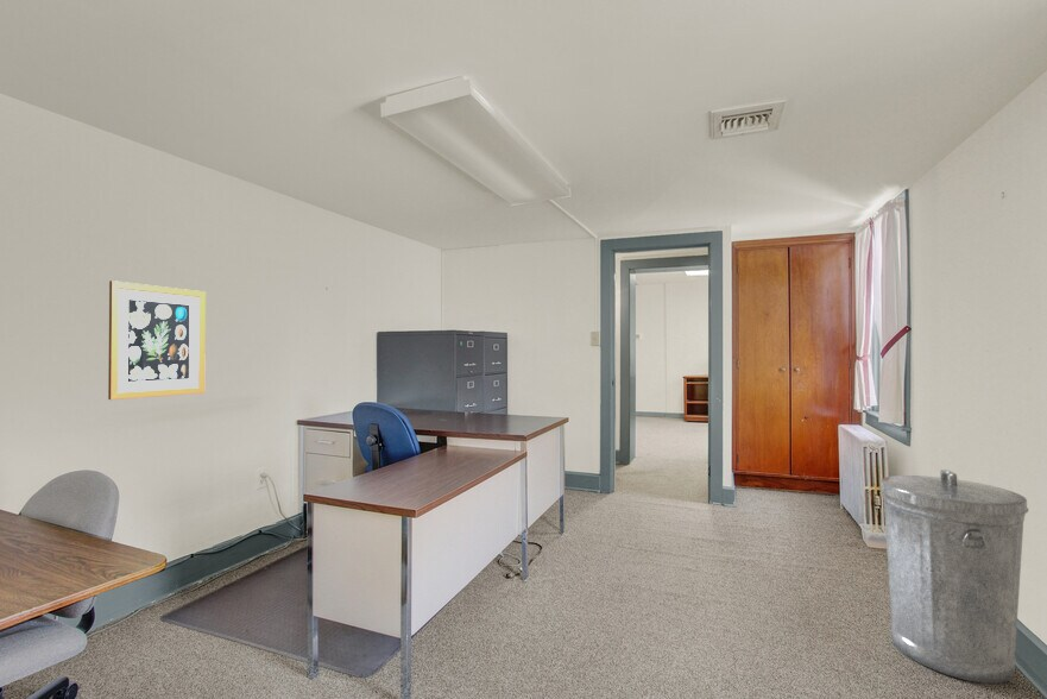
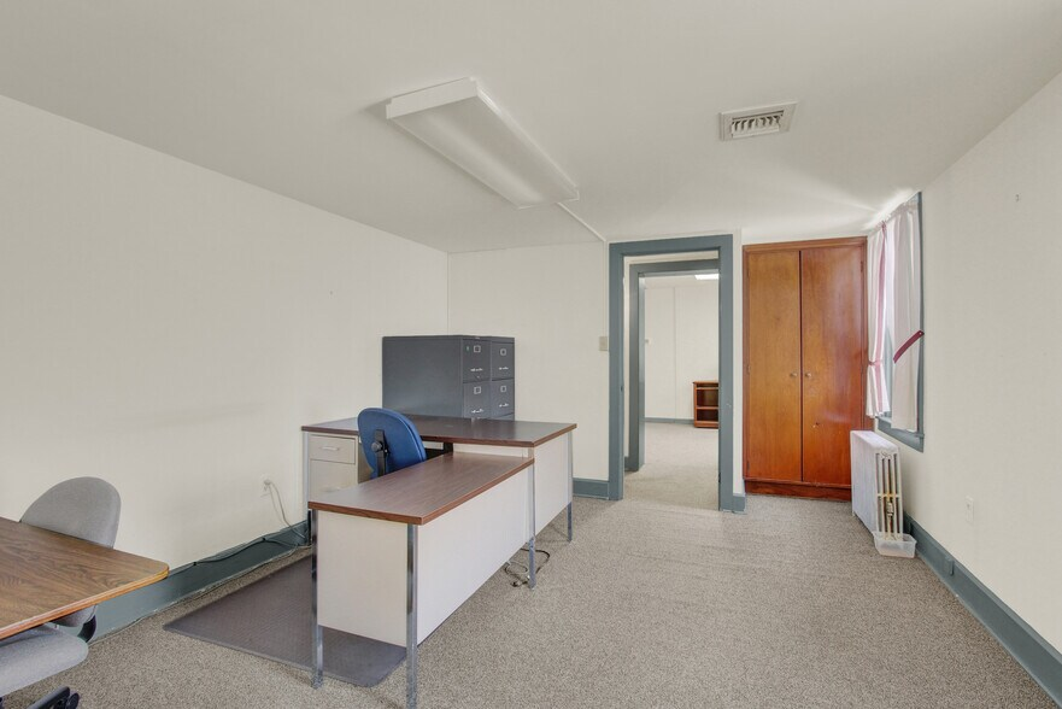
- wall art (160, 341)
- trash can (948, 561)
